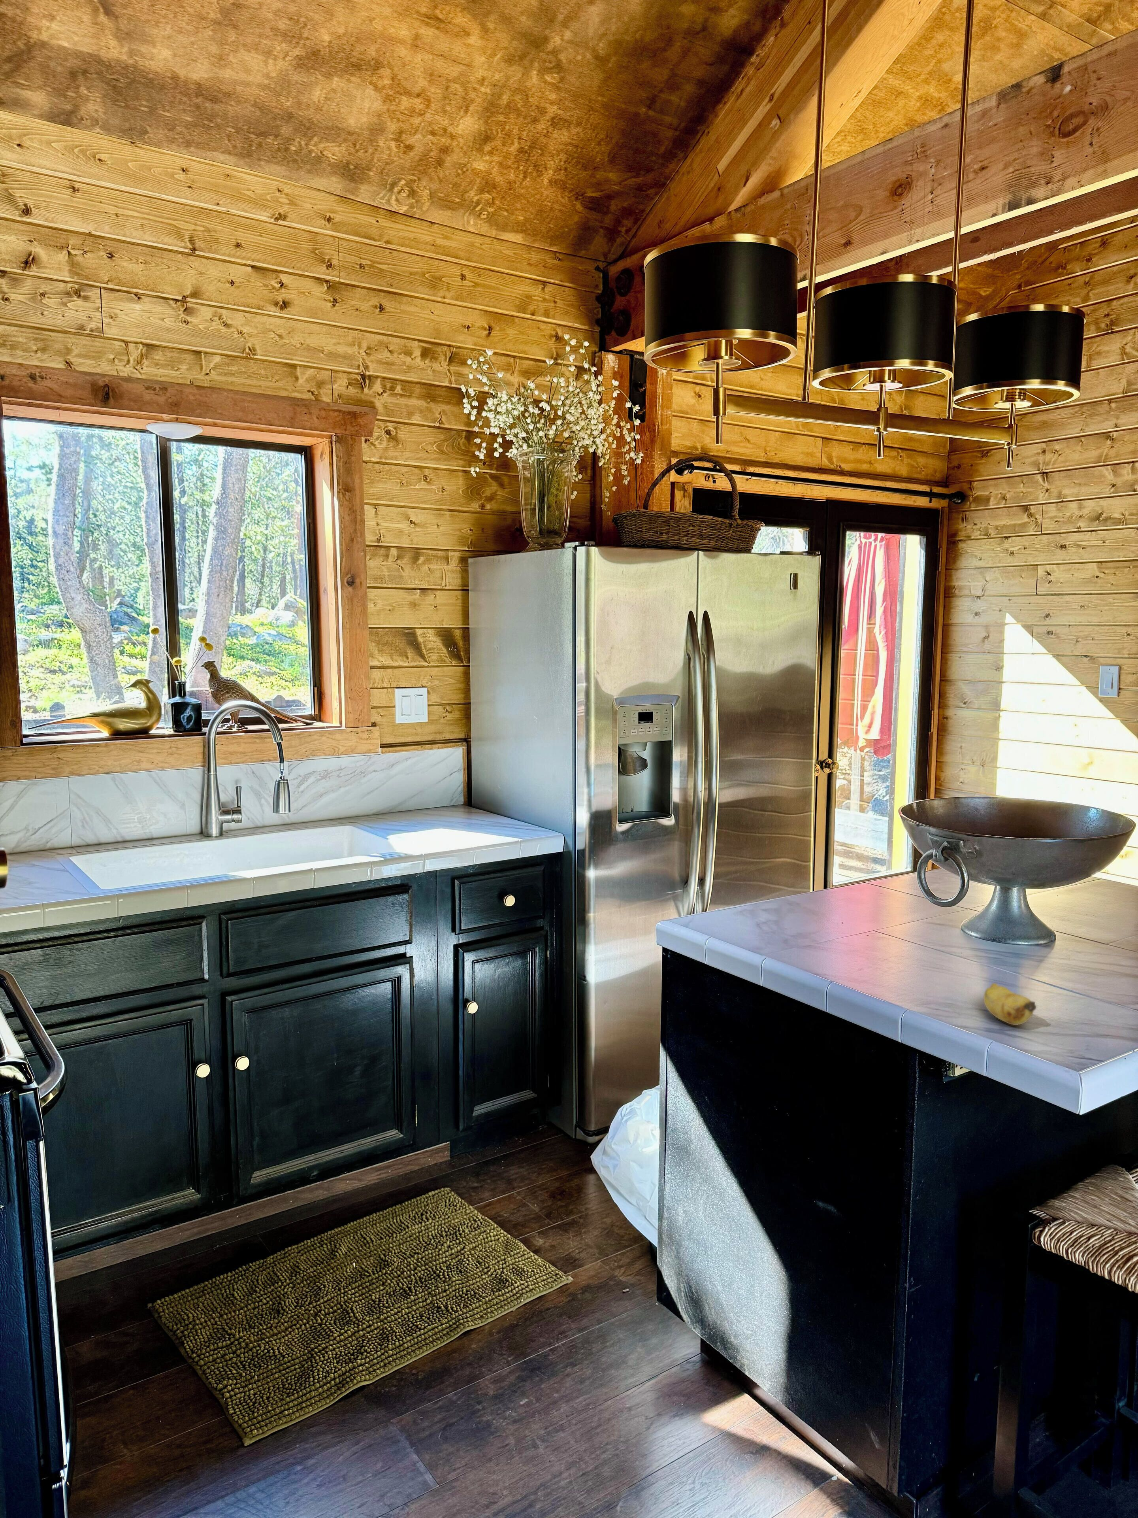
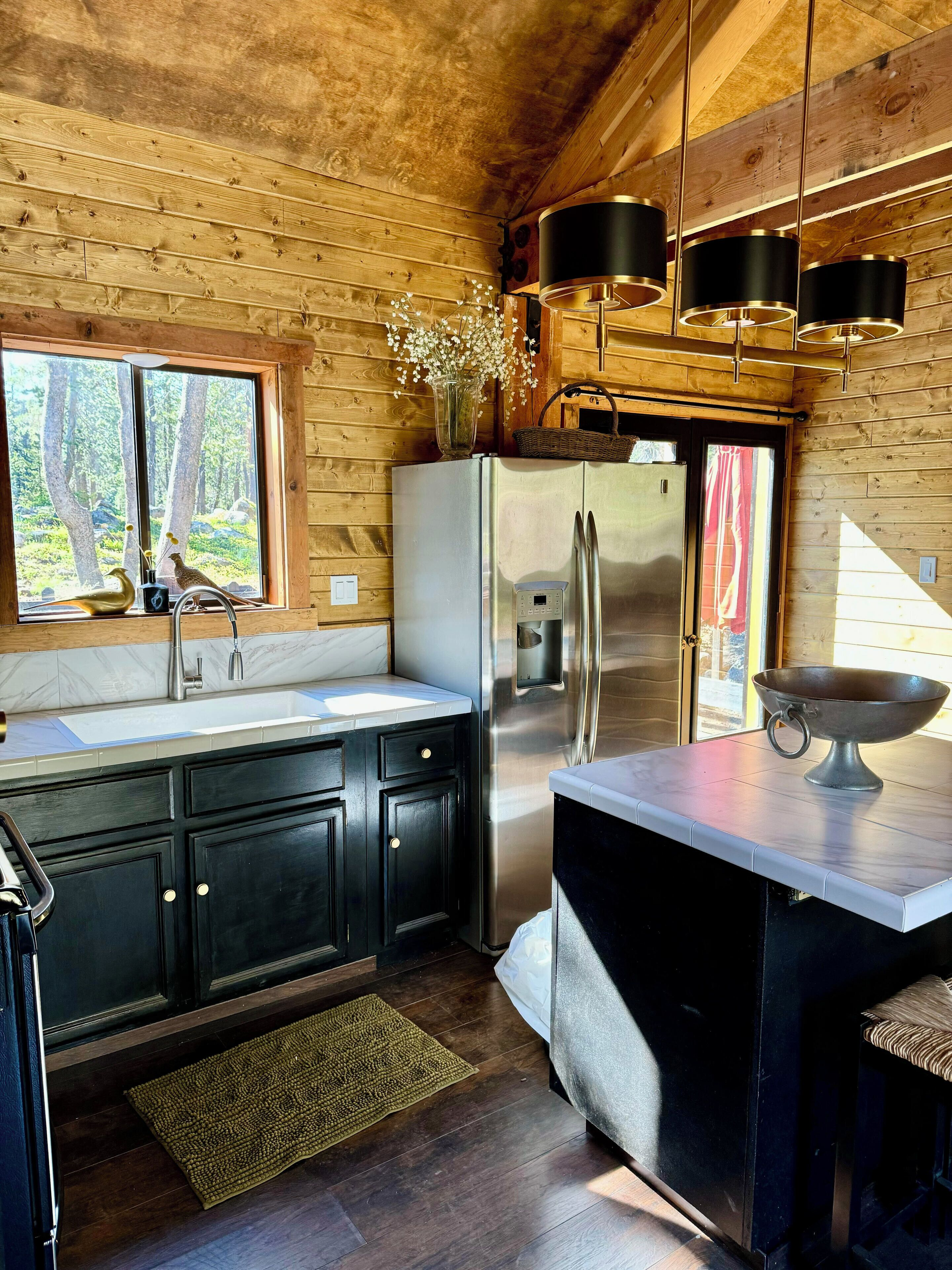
- banana (1005, 1004)
